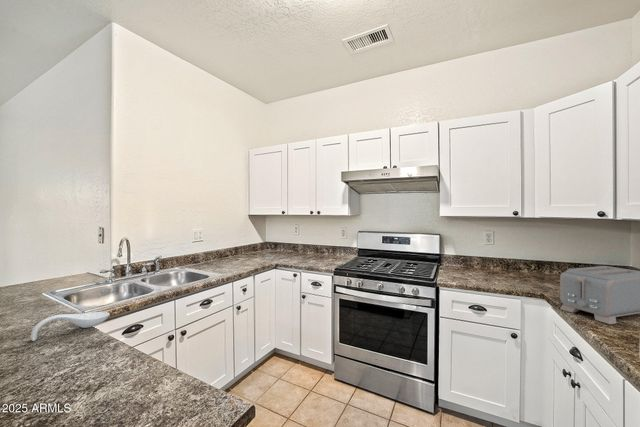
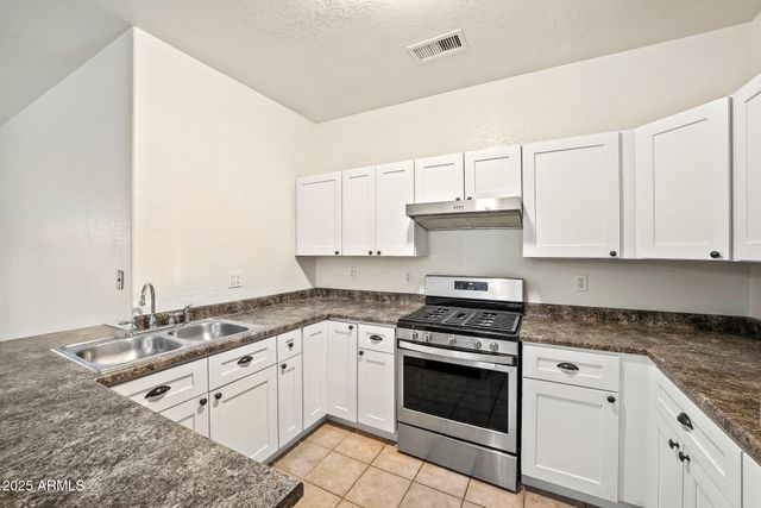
- toaster (603, 291)
- spoon rest (73, 320)
